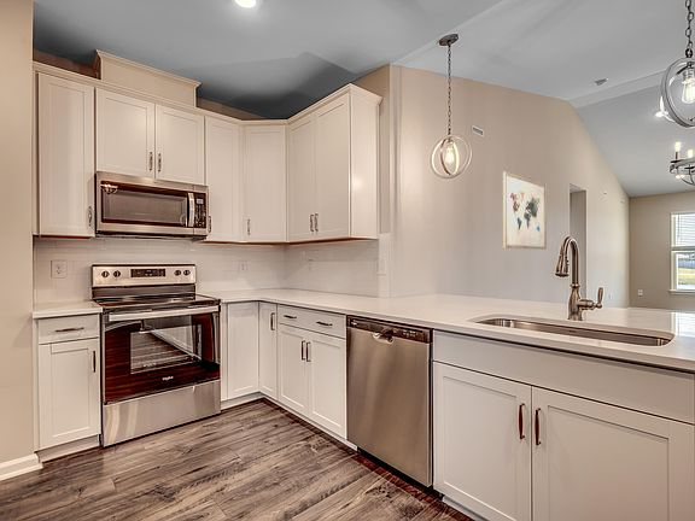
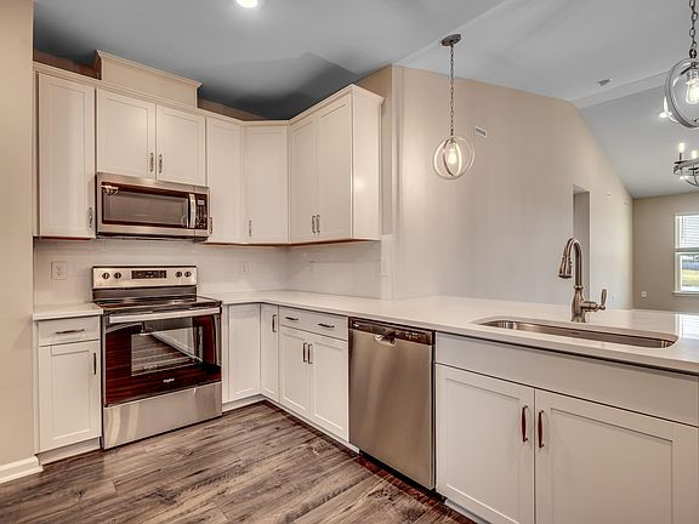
- wall art (526, 213)
